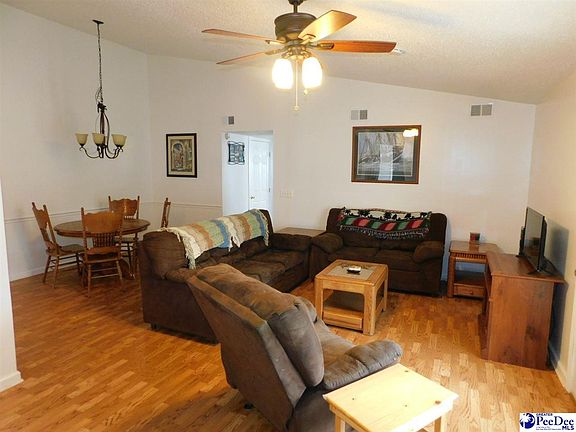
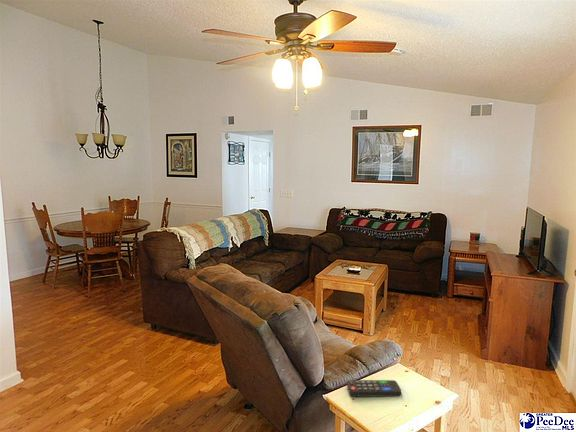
+ remote control (373, 387)
